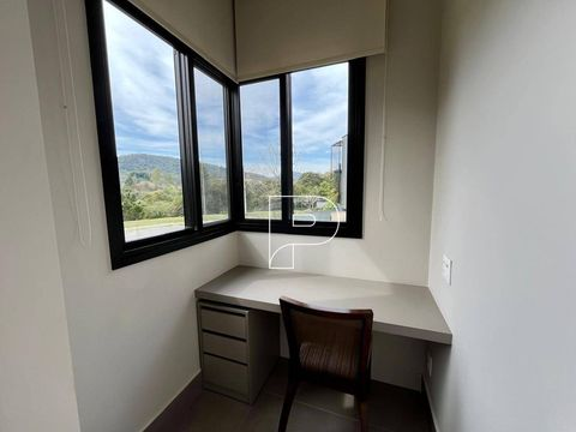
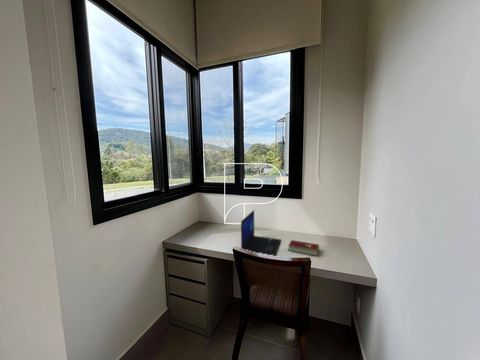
+ laptop (259, 236)
+ hardcover book (303, 247)
